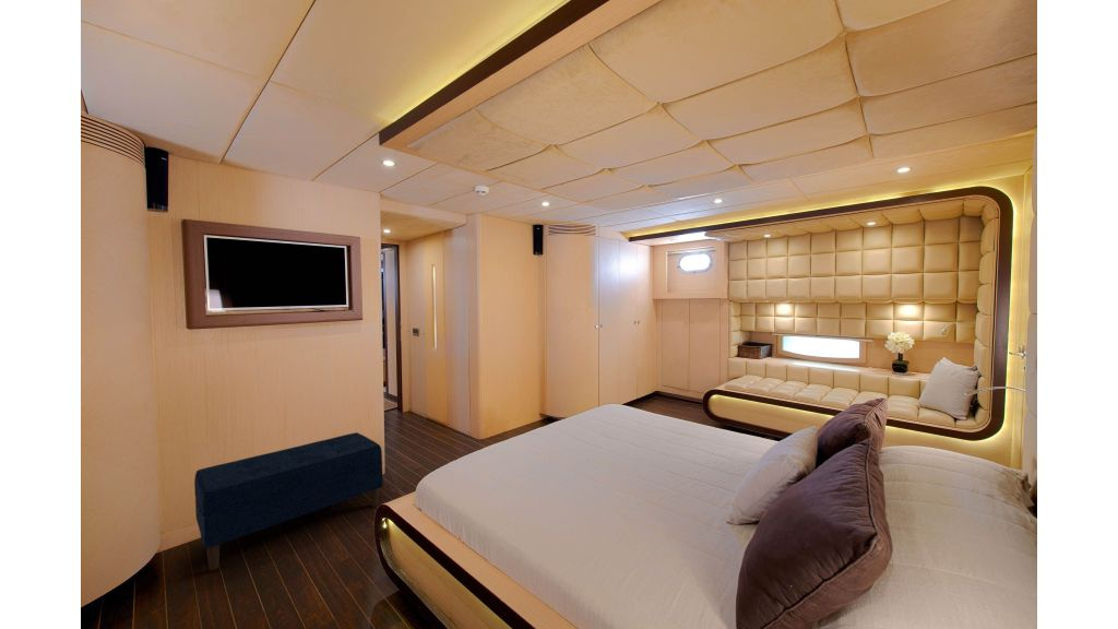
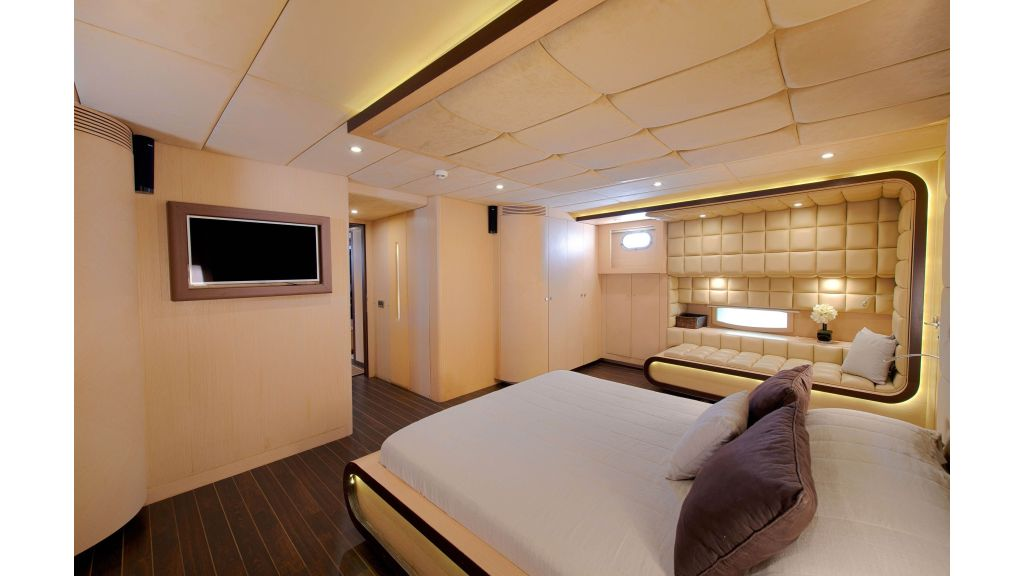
- bench (296, 489)
